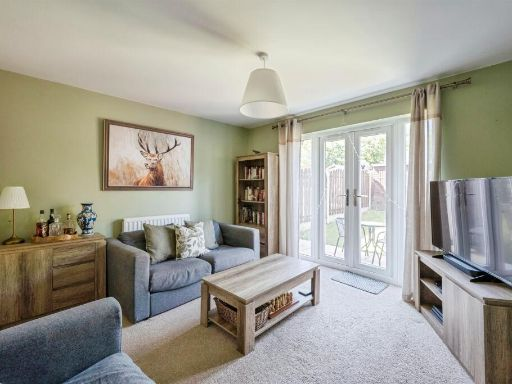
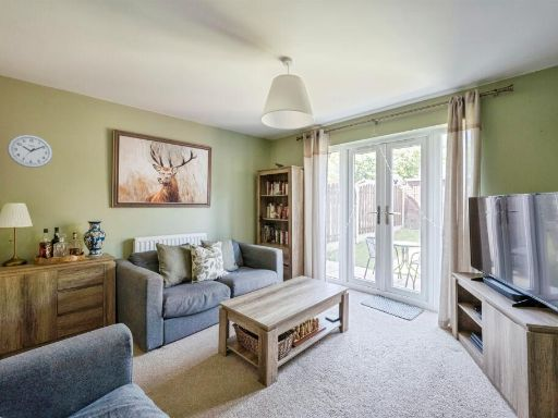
+ wall clock (31, 150)
